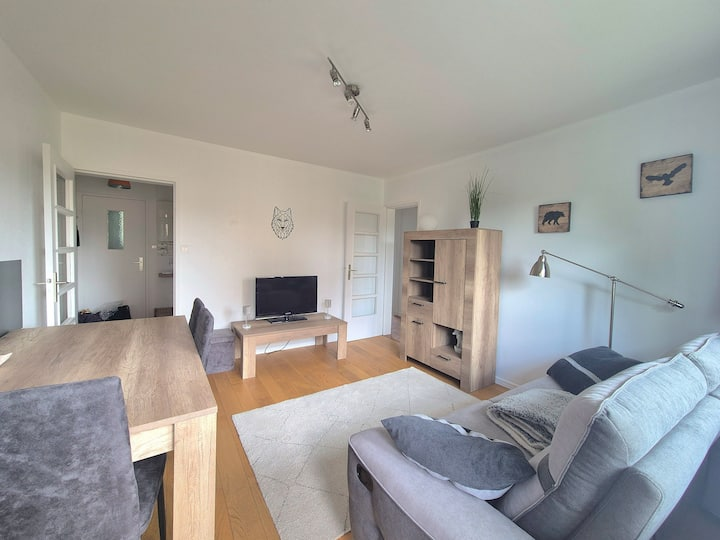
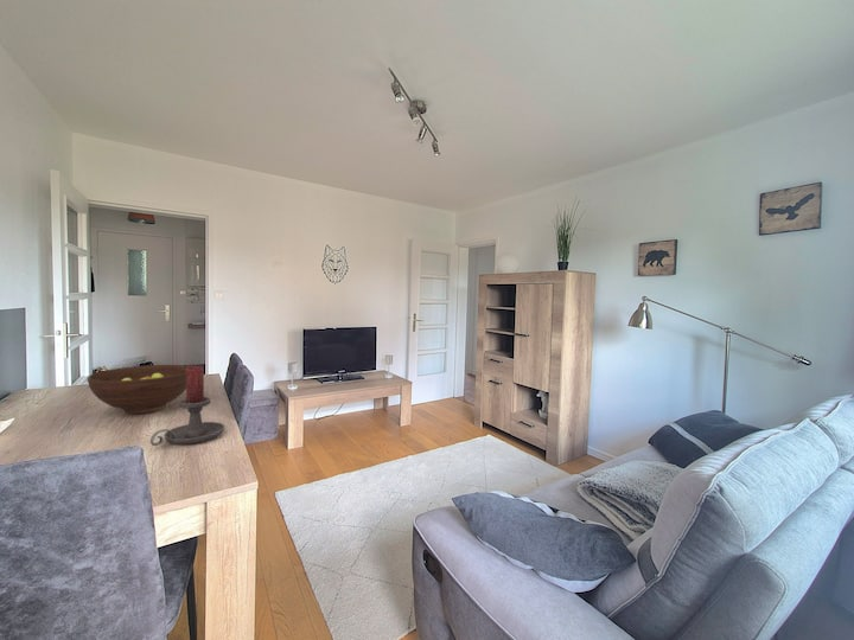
+ candle holder (187, 403)
+ fruit bowl (145, 390)
